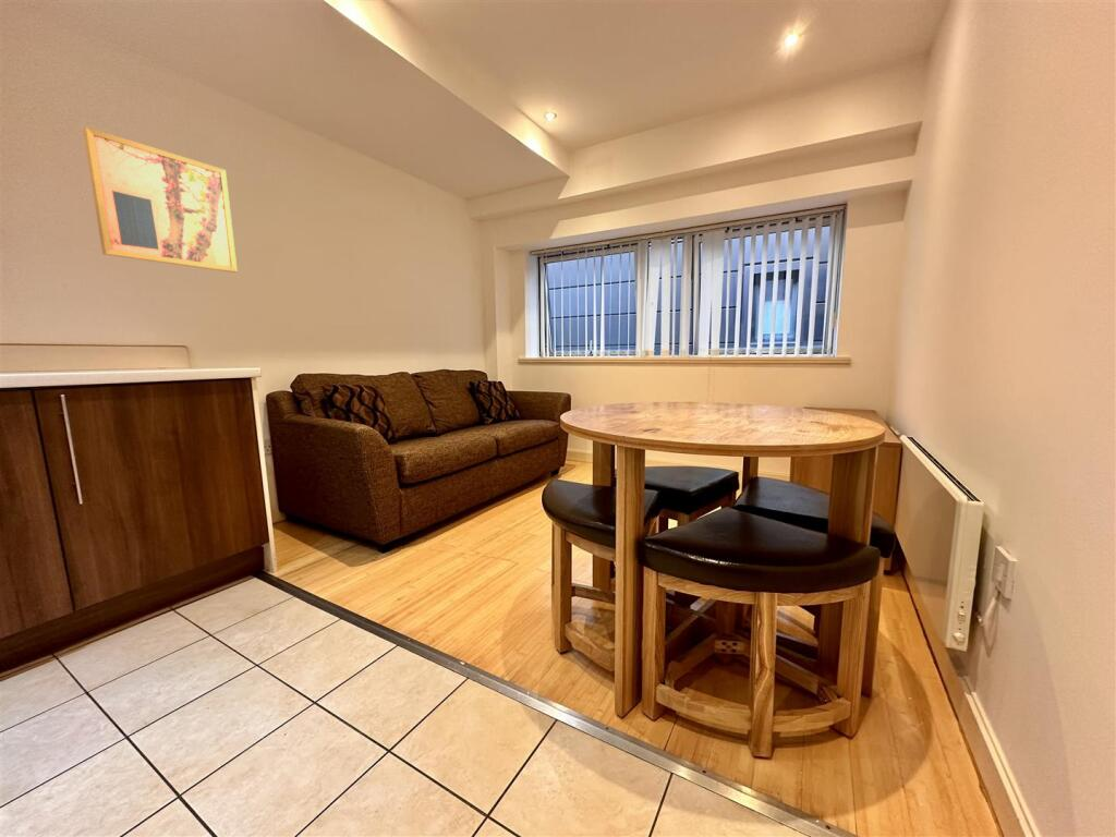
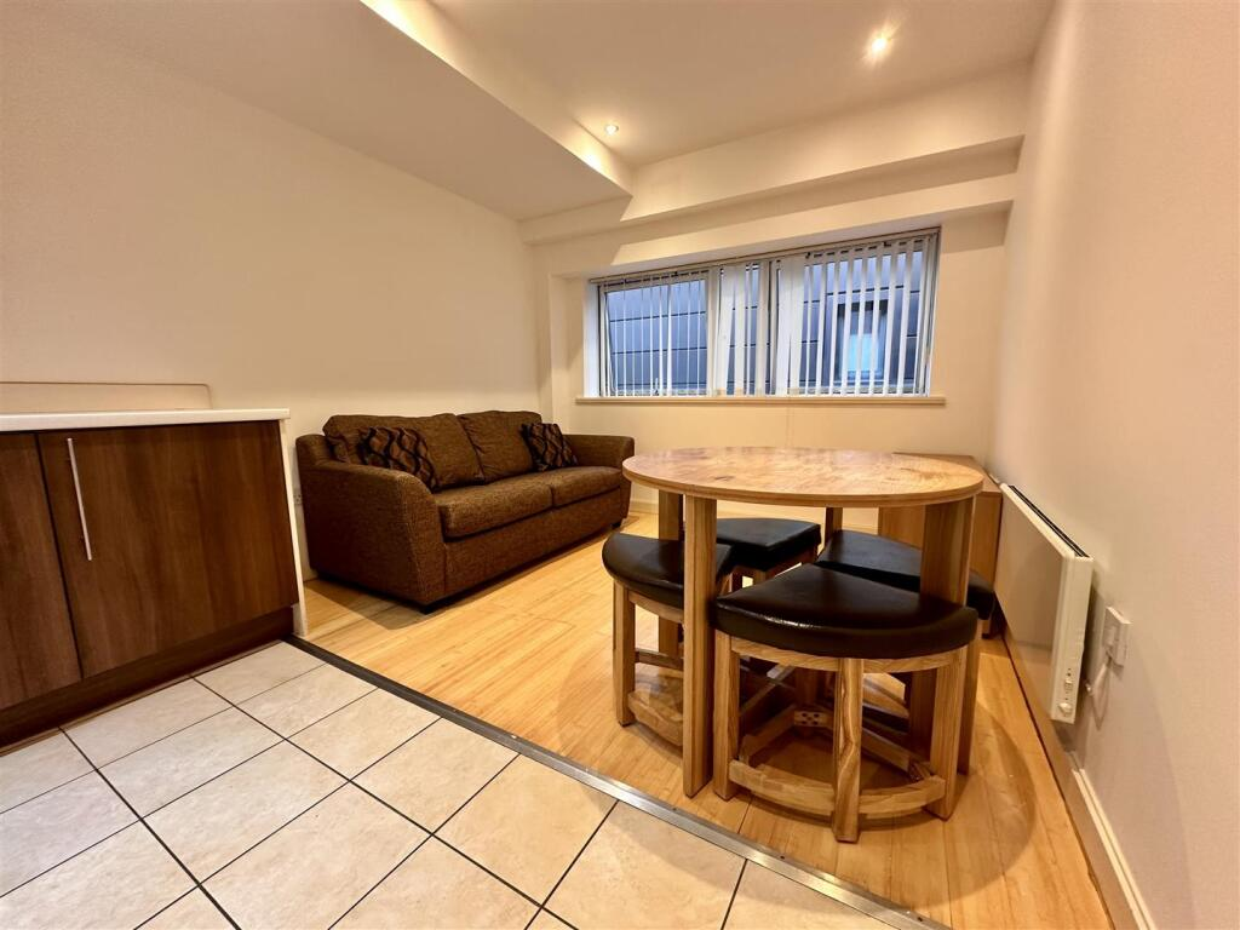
- wall art (169, 208)
